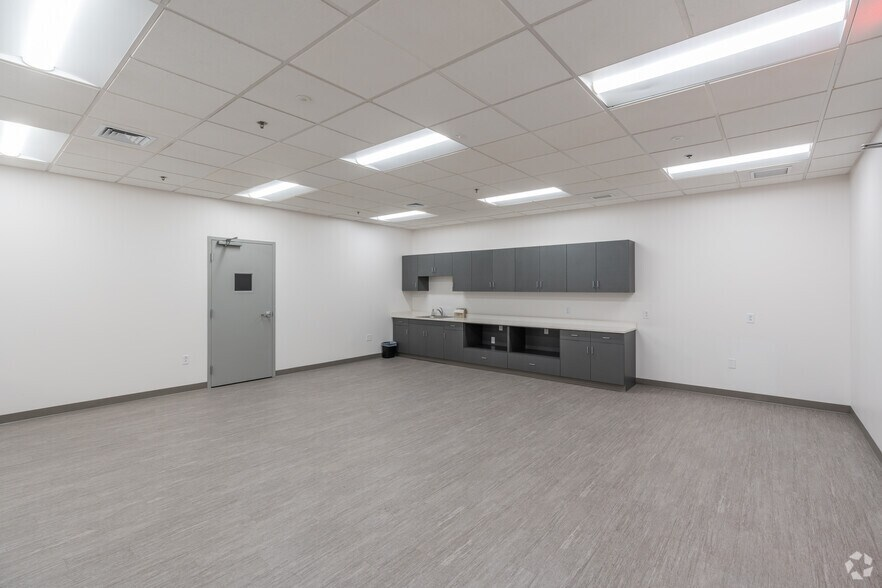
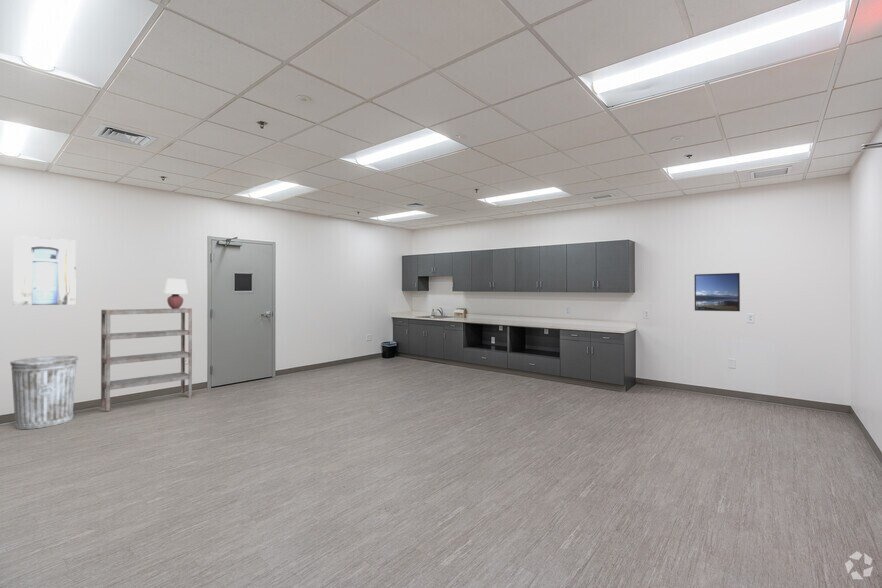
+ wall art (45, 271)
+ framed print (716, 292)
+ trash can (45, 390)
+ shelving unit (148, 355)
+ table lamp (175, 293)
